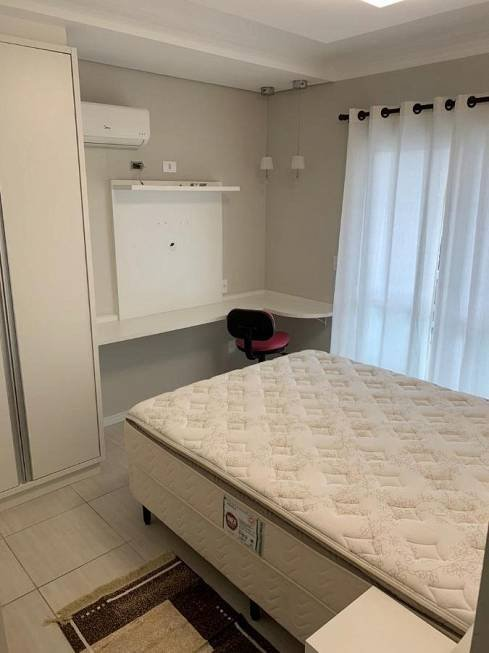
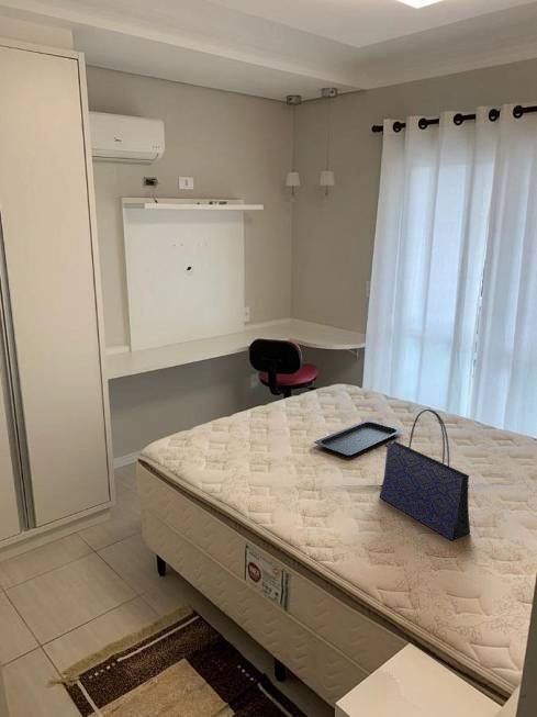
+ serving tray (359, 438)
+ tote bag (422, 461)
